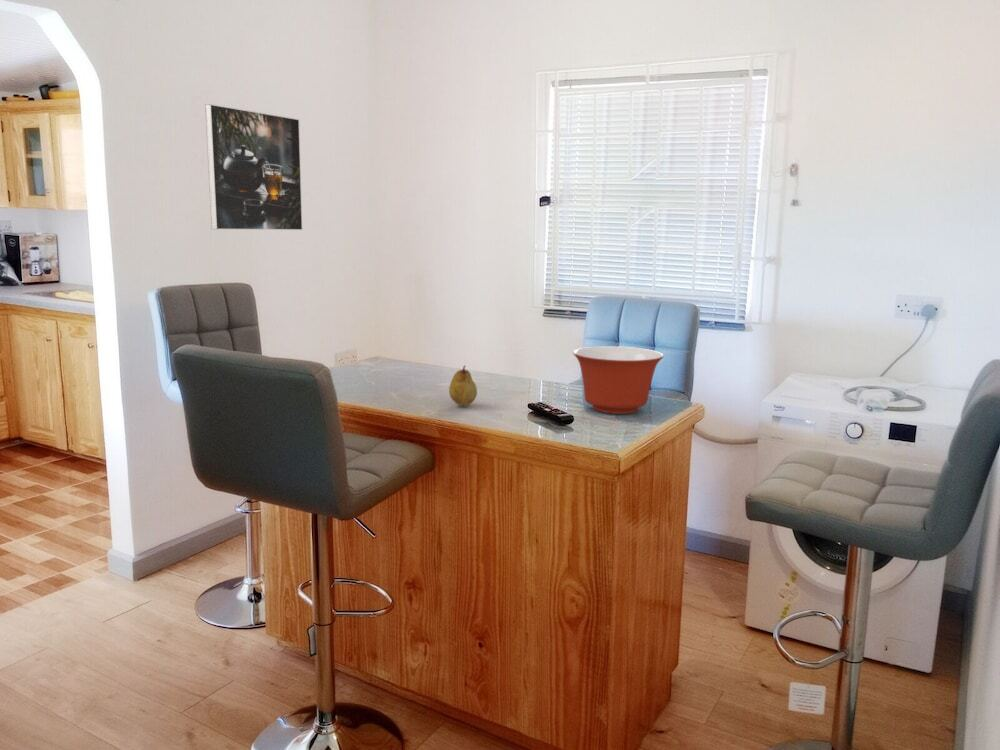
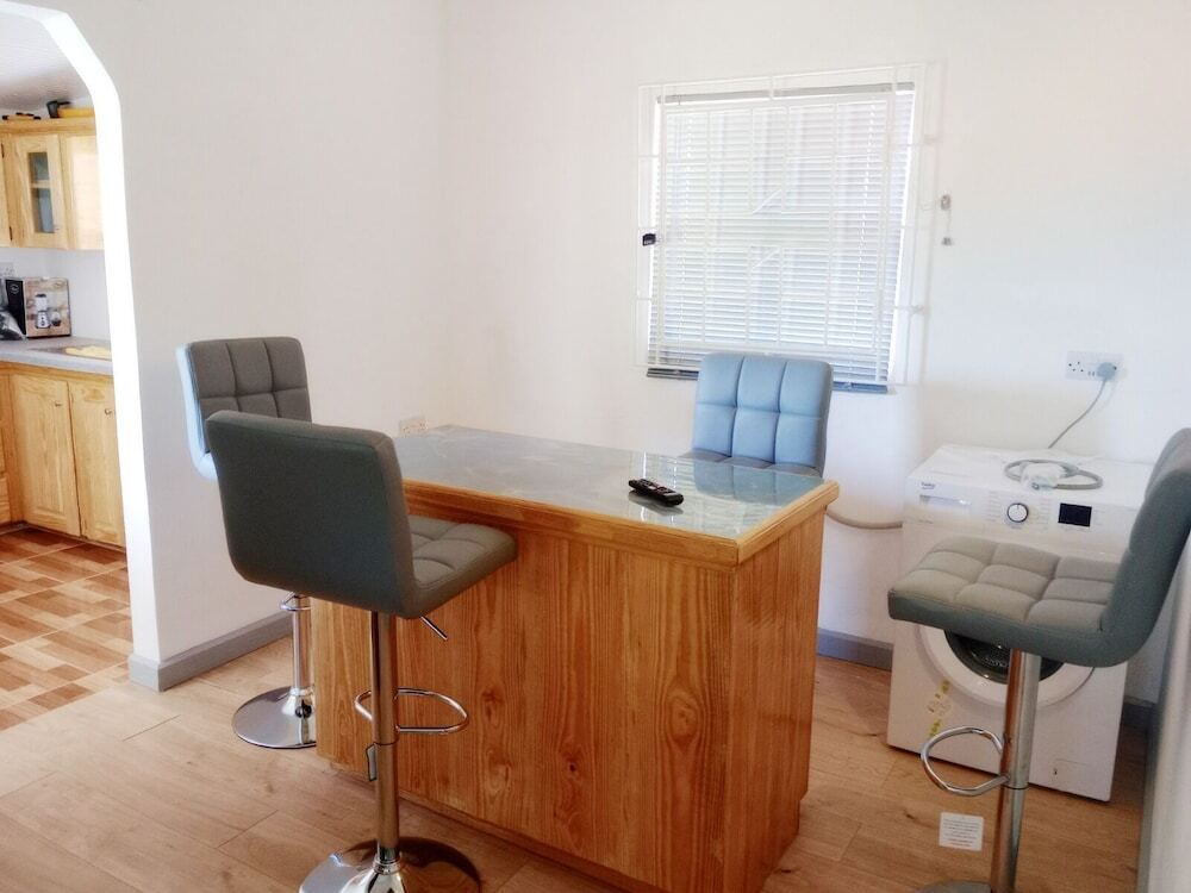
- mixing bowl (616, 381)
- fruit (462, 384)
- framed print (257, 171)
